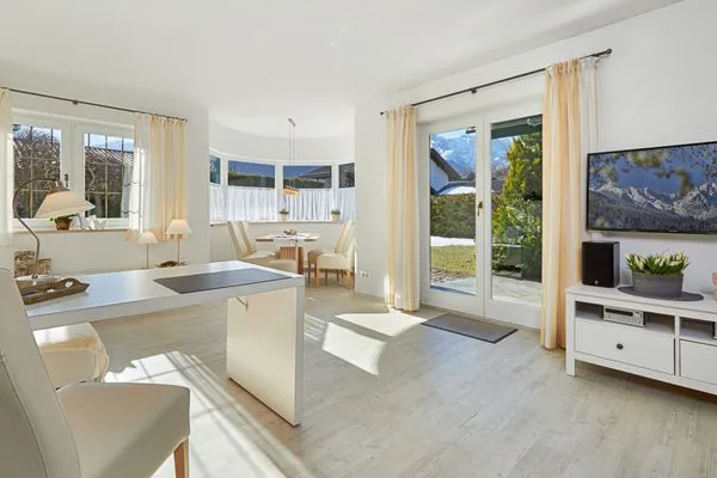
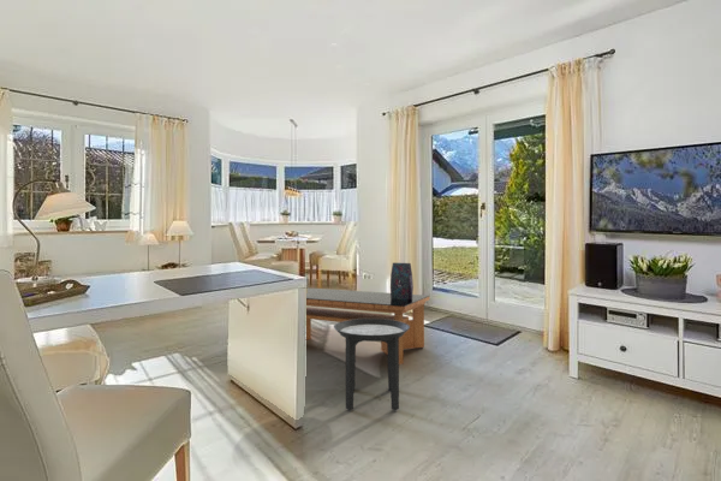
+ coffee table (344, 320)
+ decorative box (401, 280)
+ side table (354, 362)
